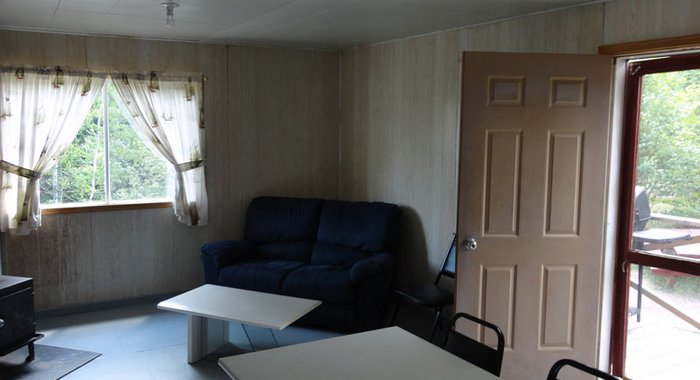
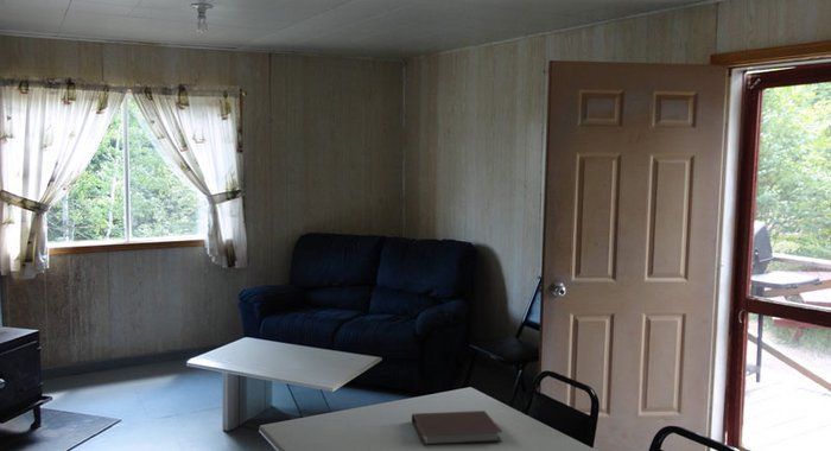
+ notebook (455, 426)
